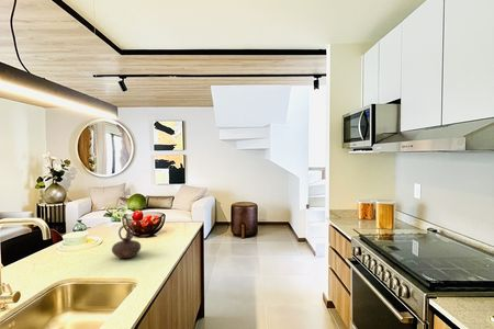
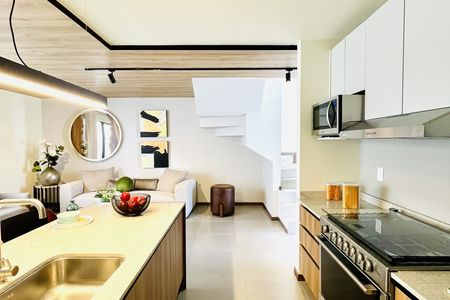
- teapot (126, 239)
